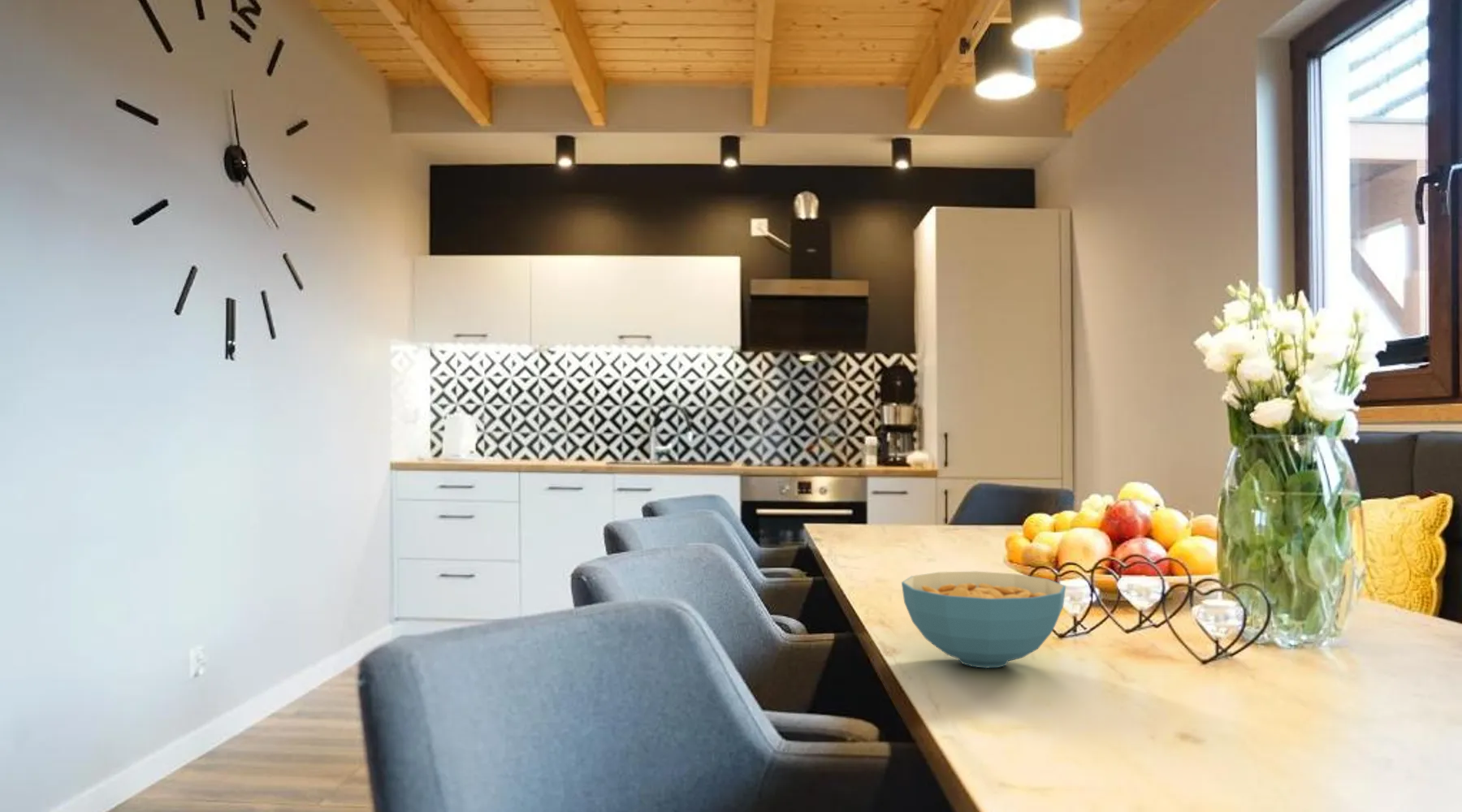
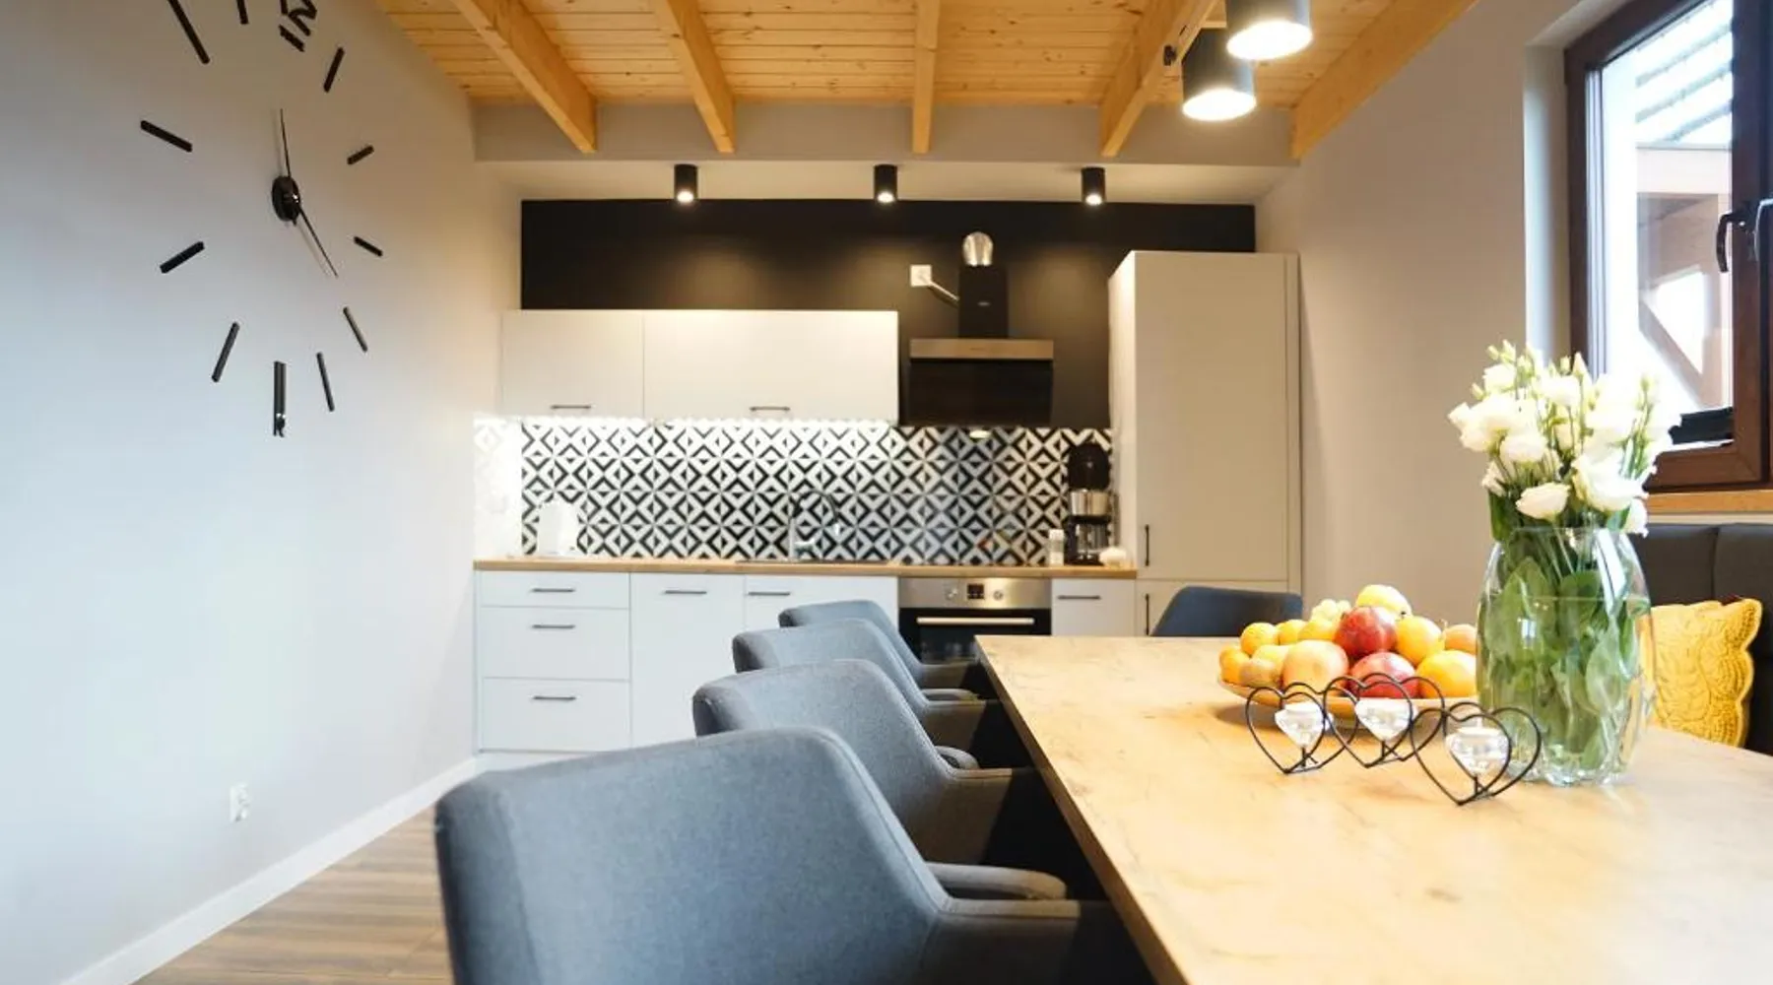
- cereal bowl (983, 623)
